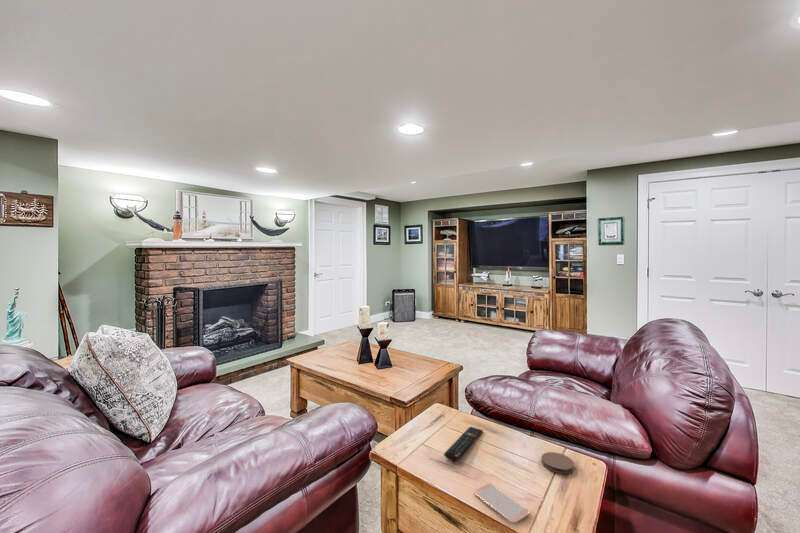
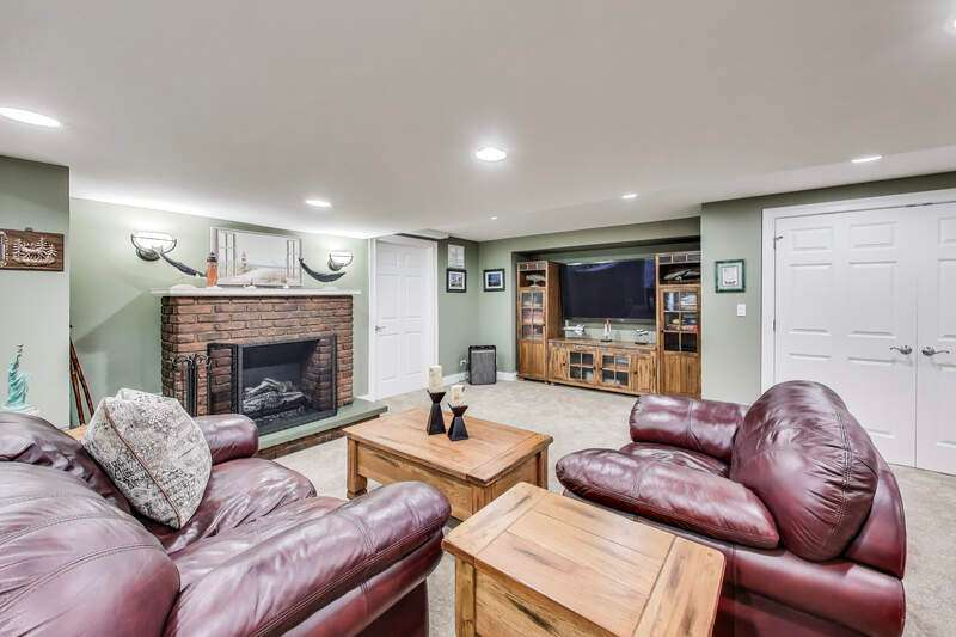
- coaster (557, 462)
- remote control (464, 443)
- smartphone (500, 502)
